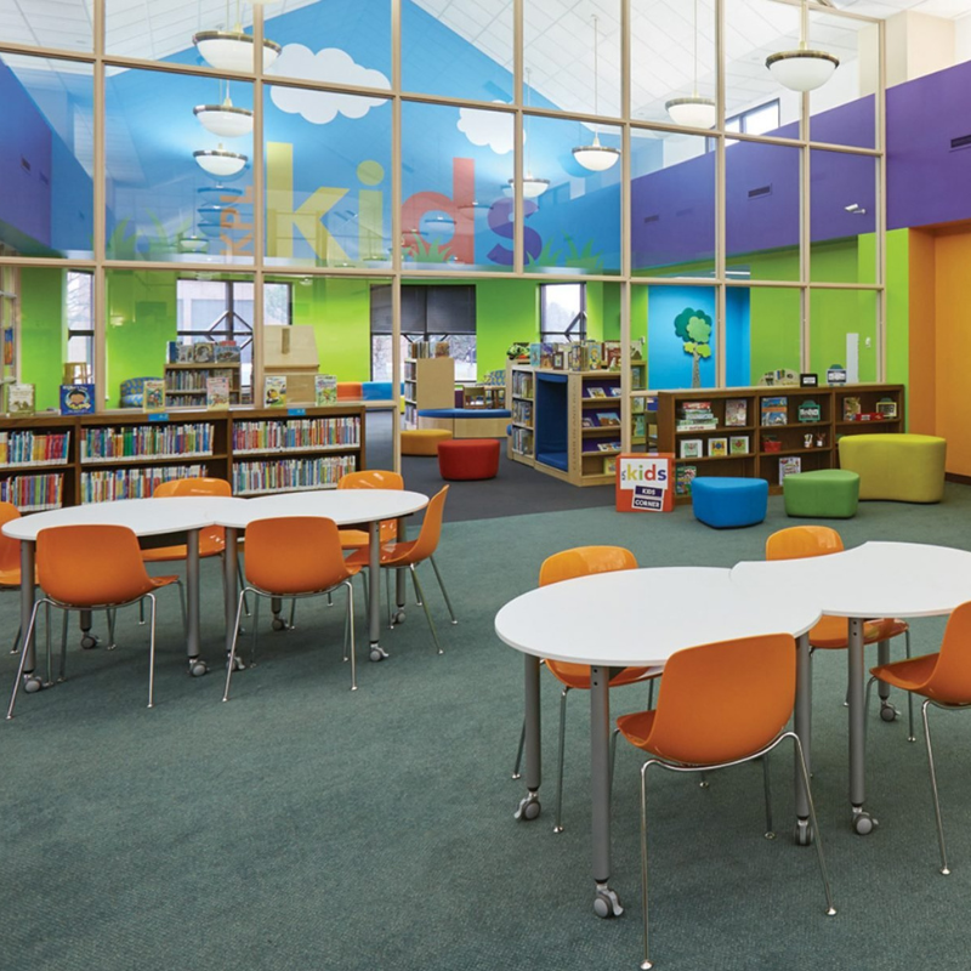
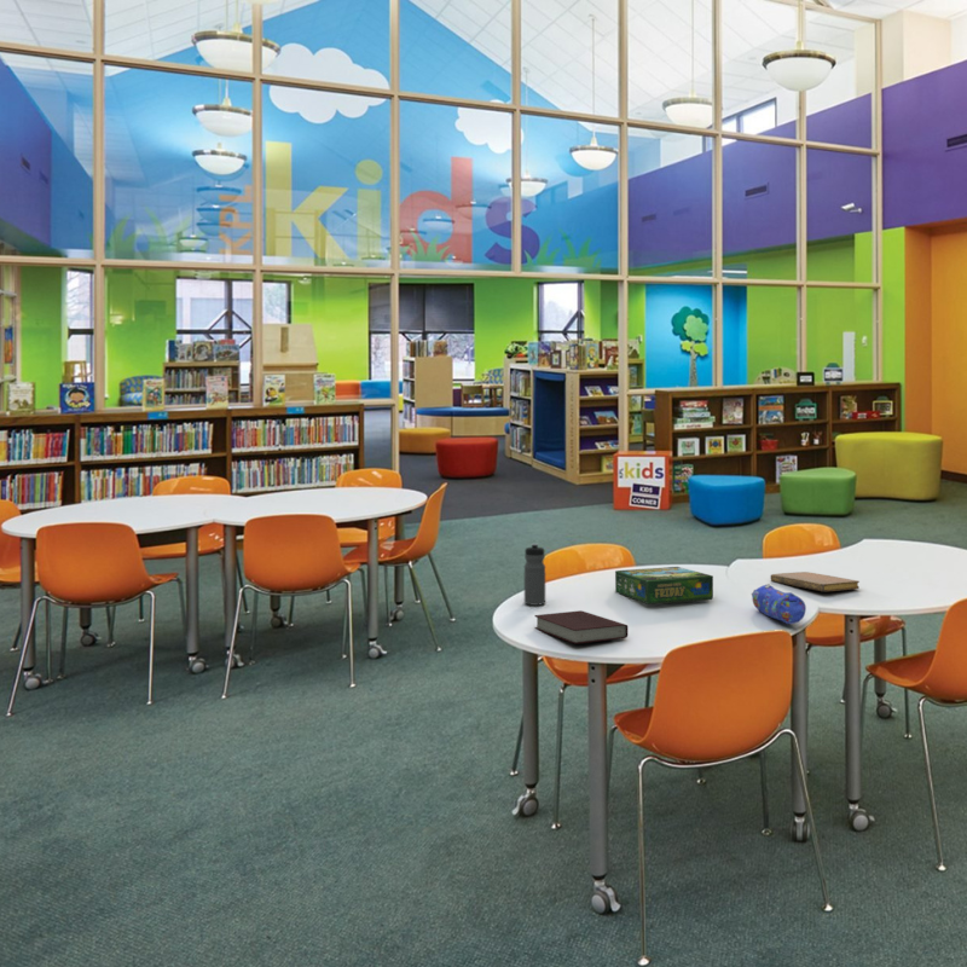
+ water bottle (534, 573)
+ pencil case (777, 602)
+ board game (662, 584)
+ notebook (813, 580)
+ book (579, 626)
